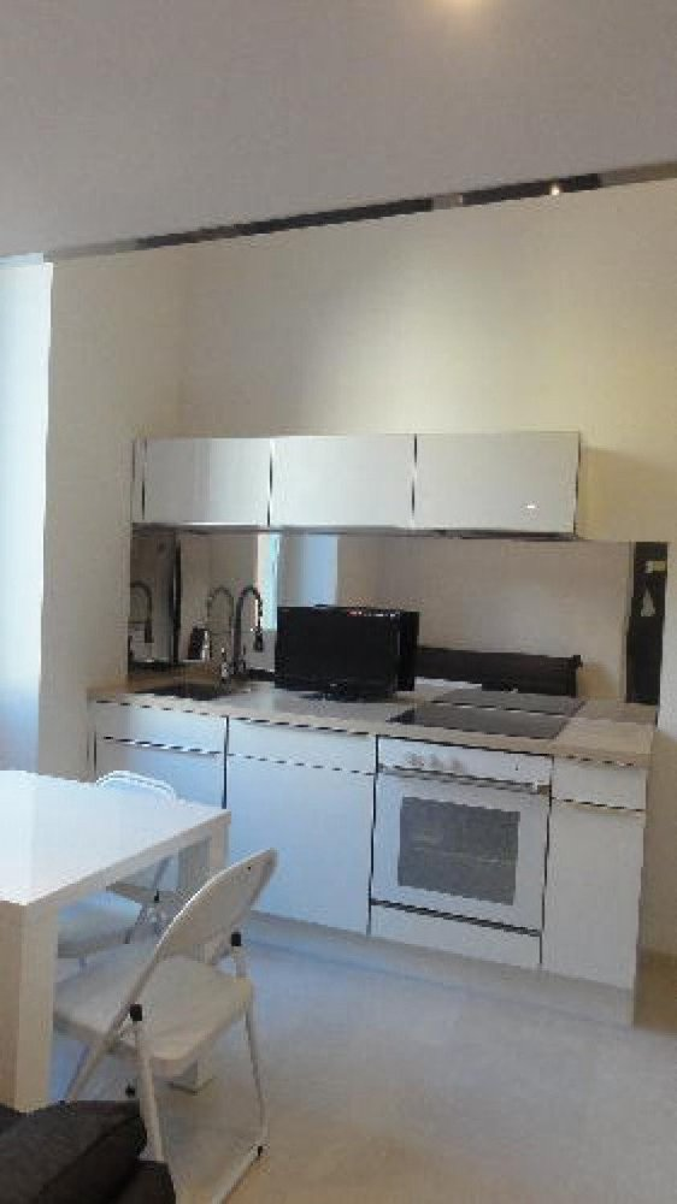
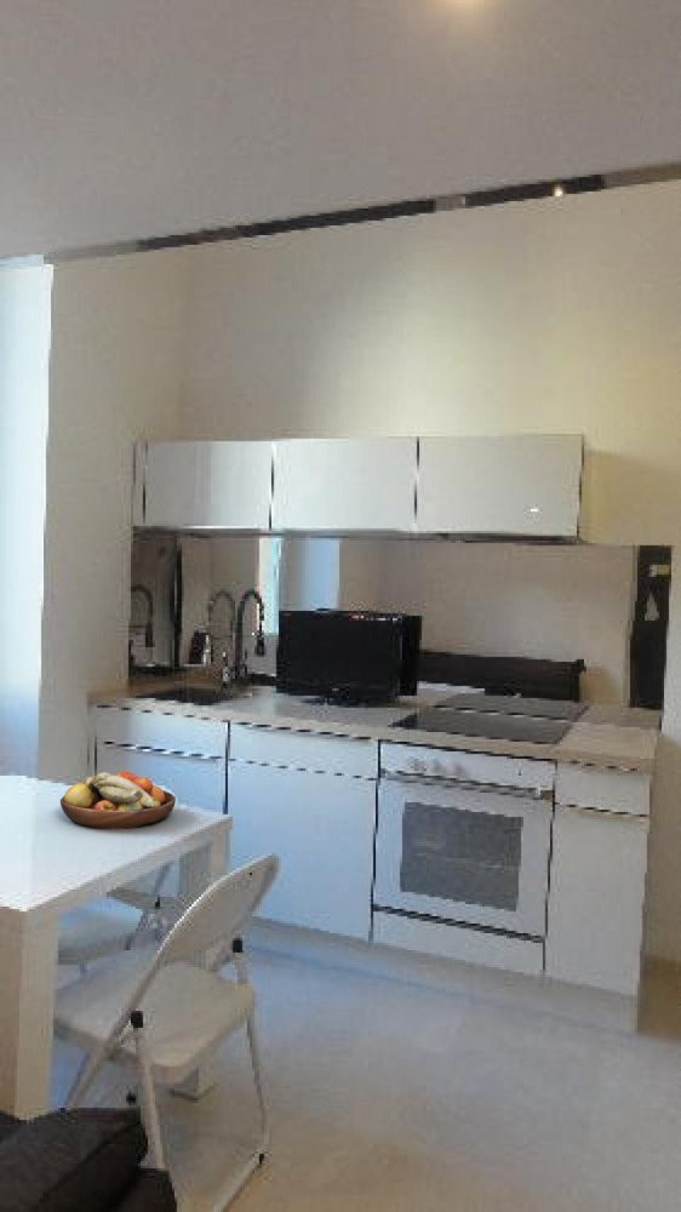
+ fruit bowl (120, 793)
